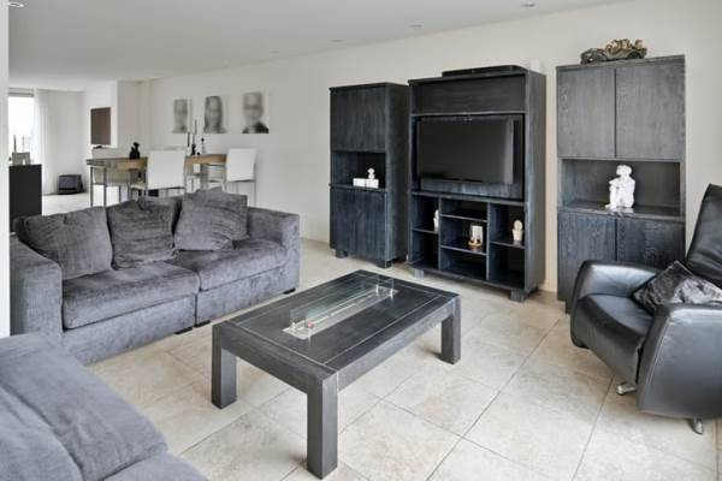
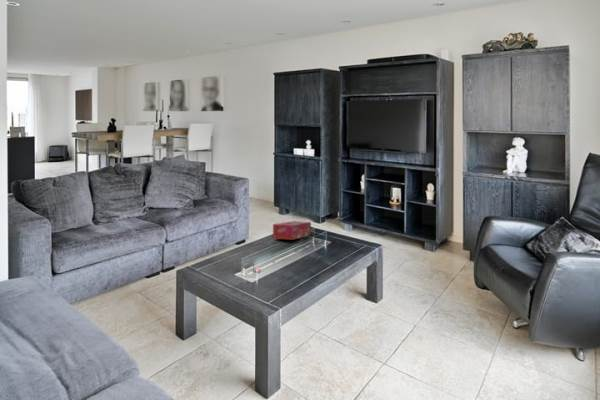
+ tissue box (292, 229)
